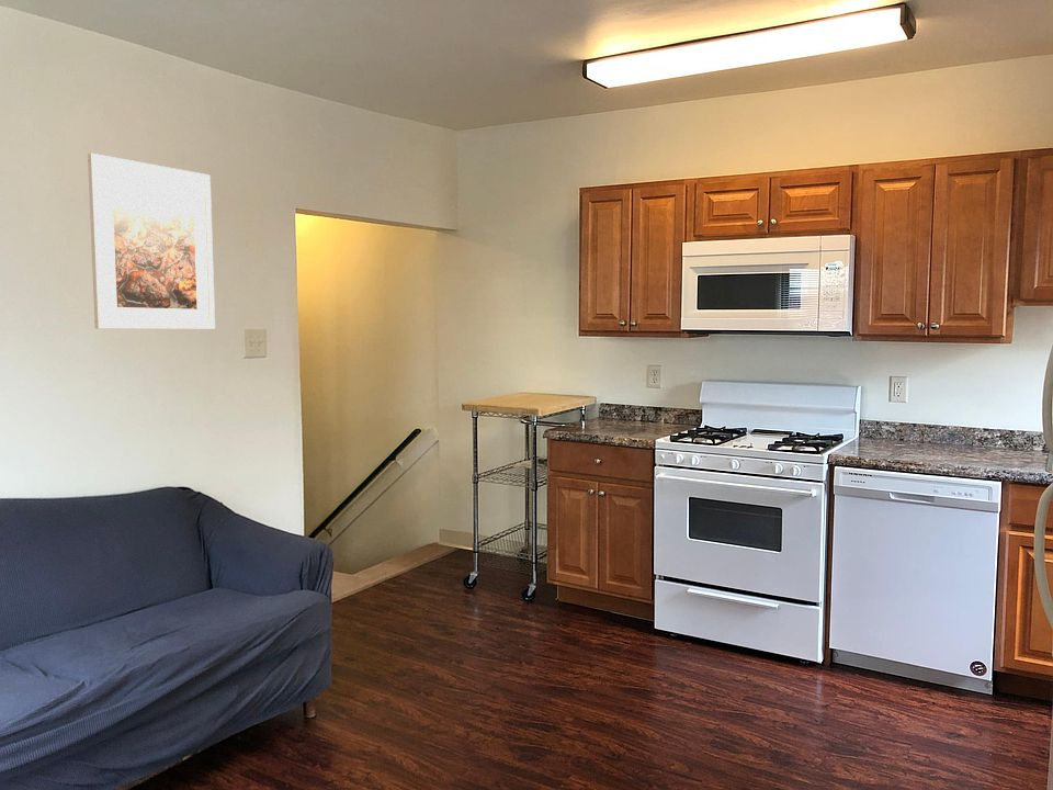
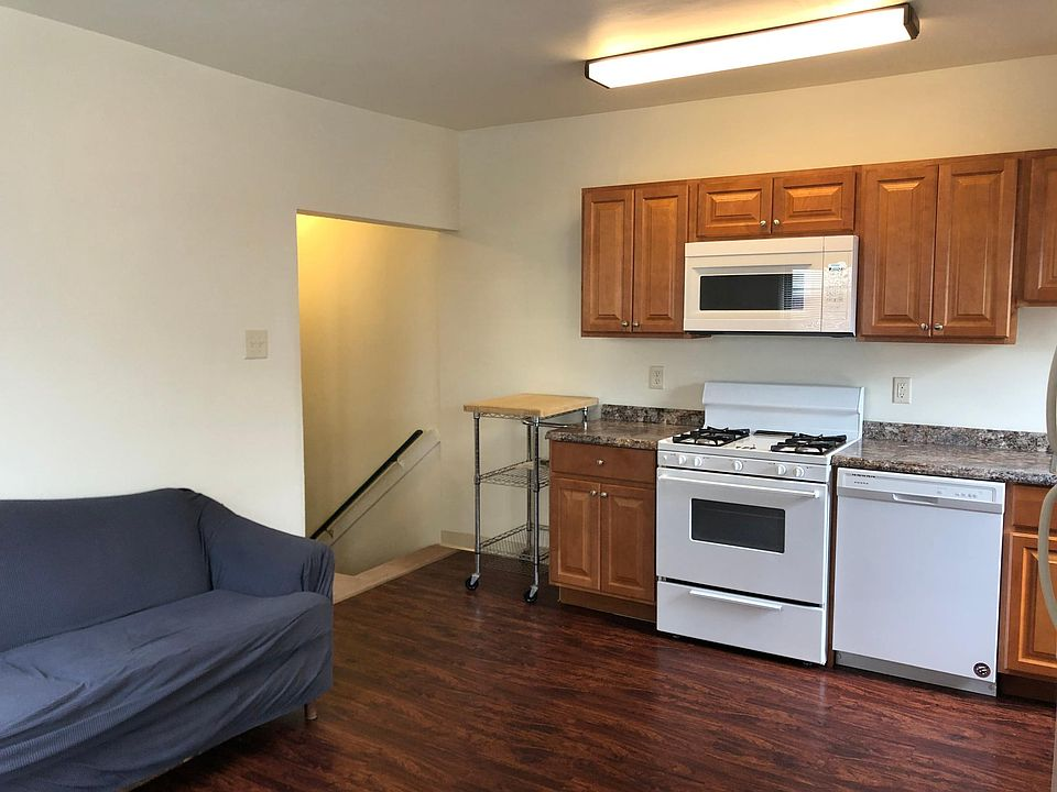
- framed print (156, 247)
